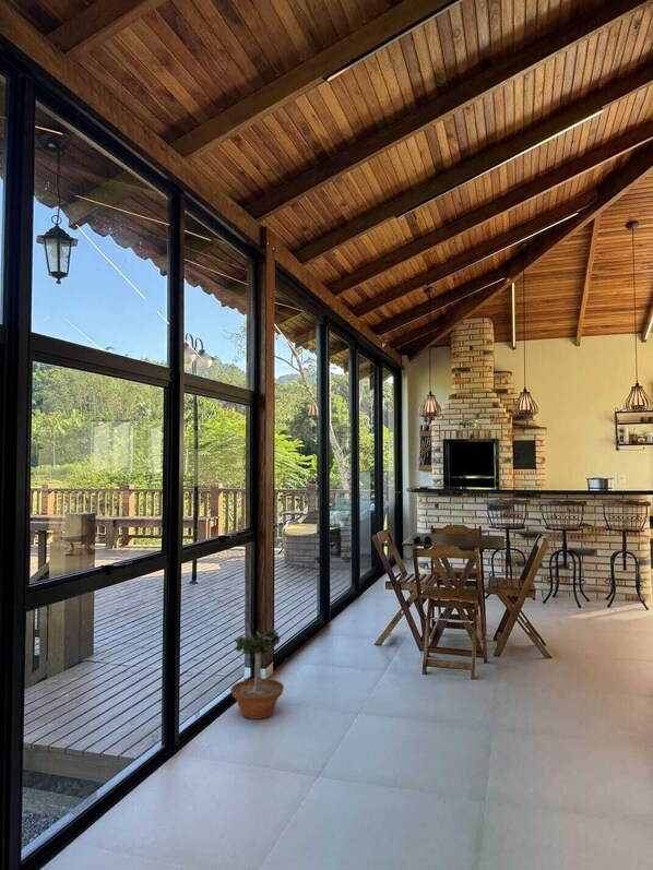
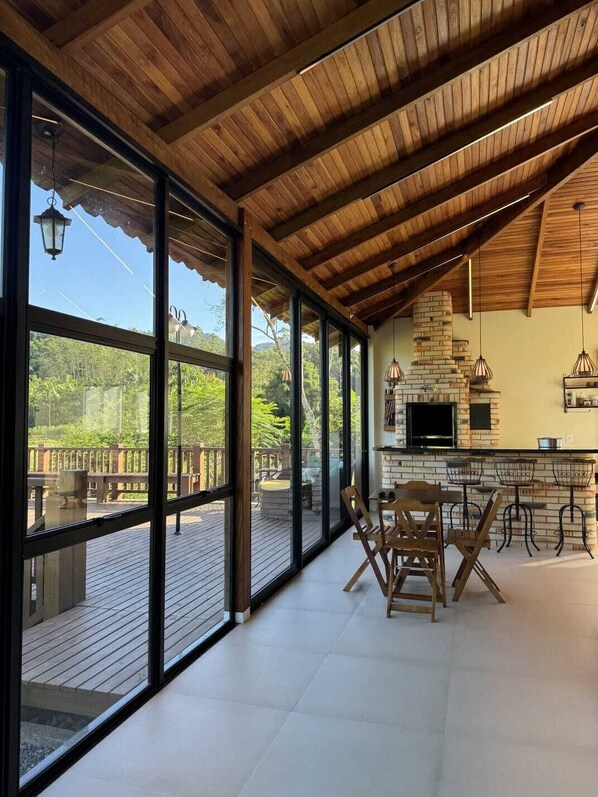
- potted tree (257, 667)
